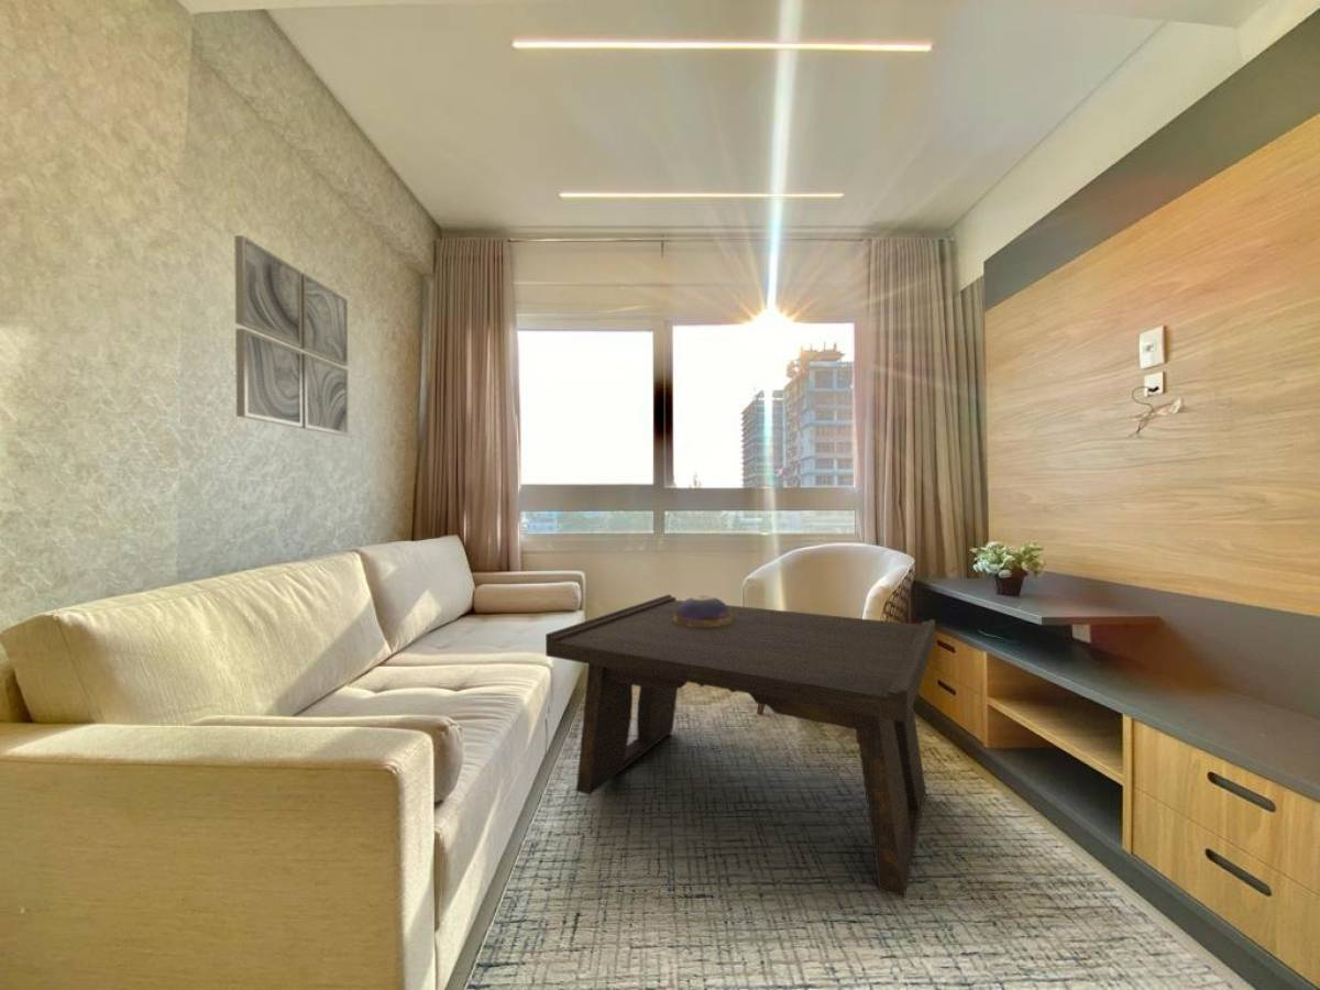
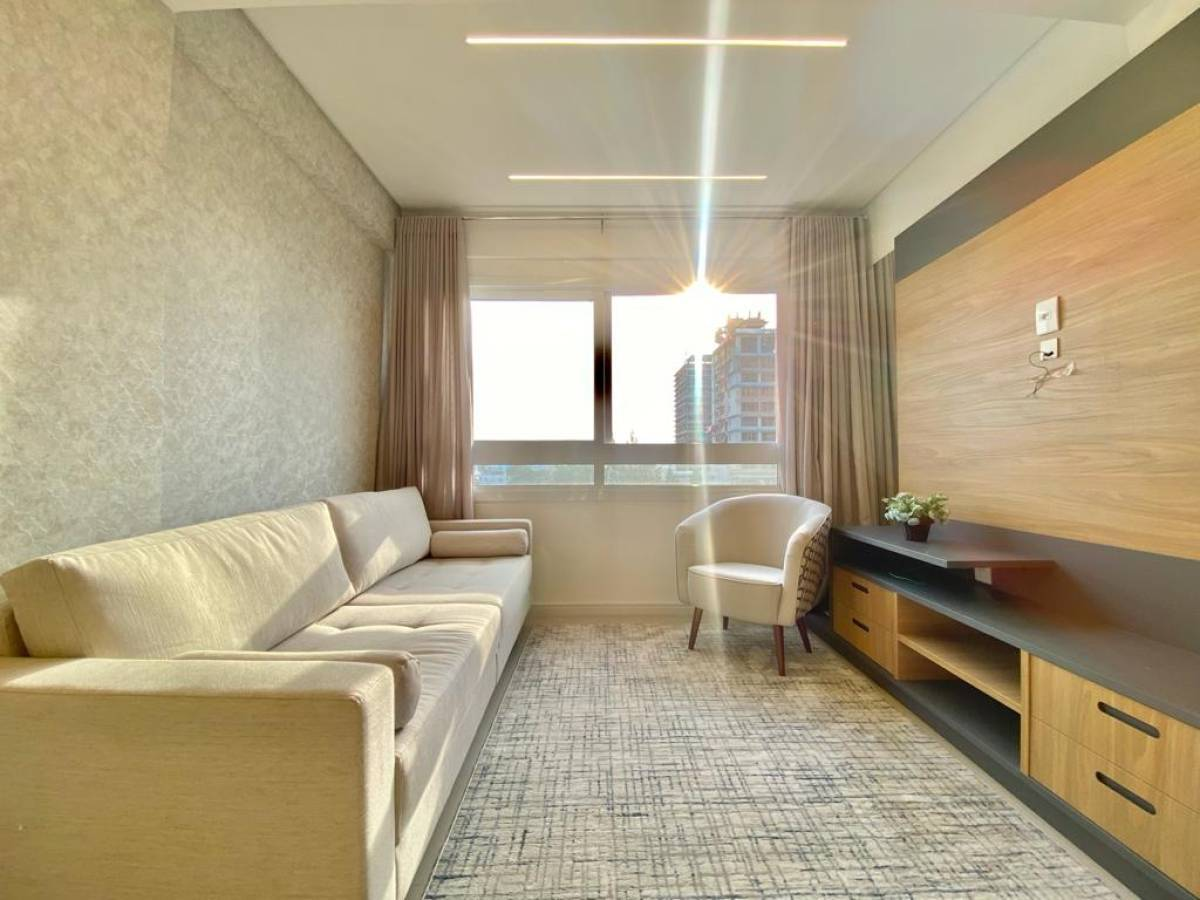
- wall art (298, 350)
- coffee table (756, 702)
- decorative bowl (703, 607)
